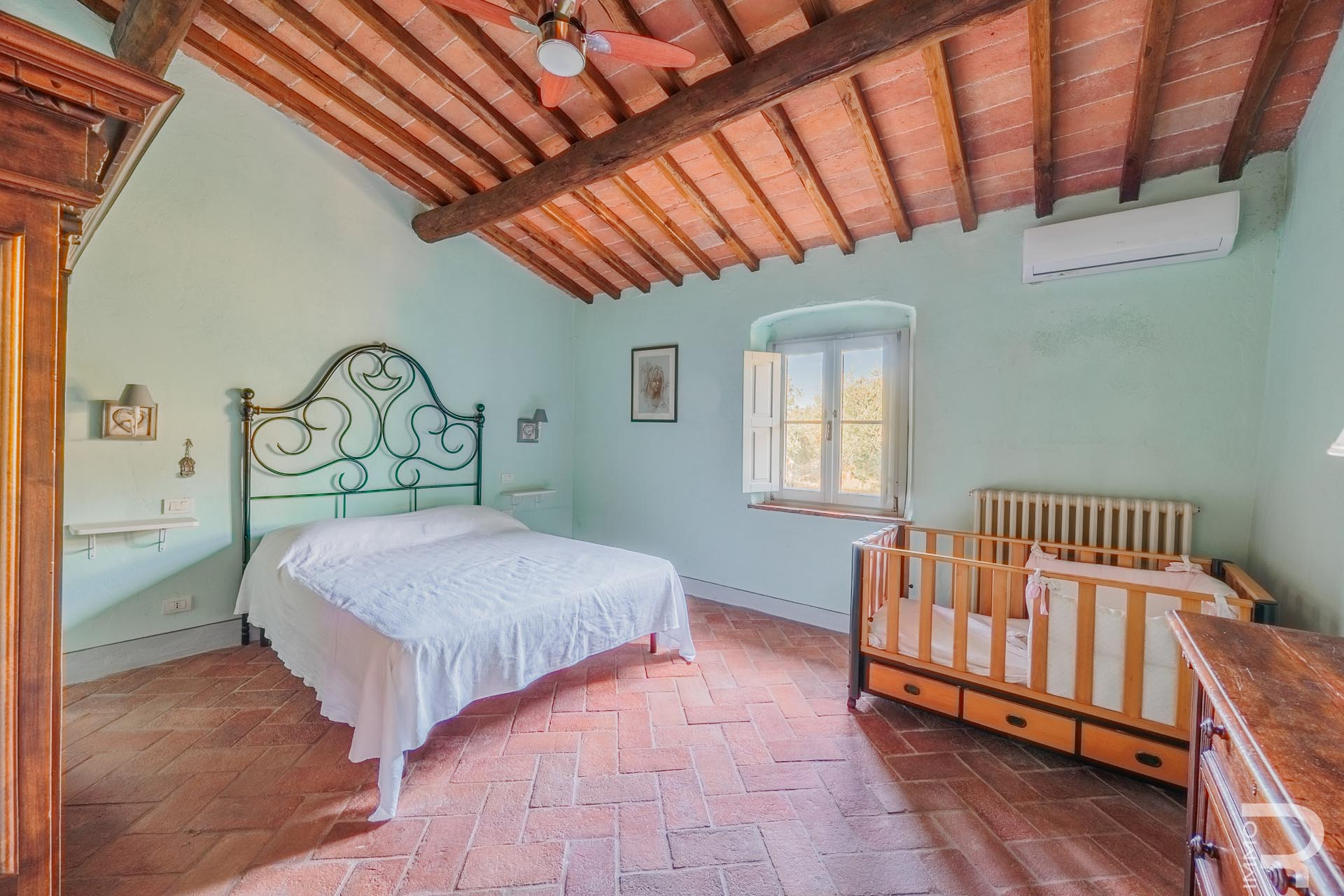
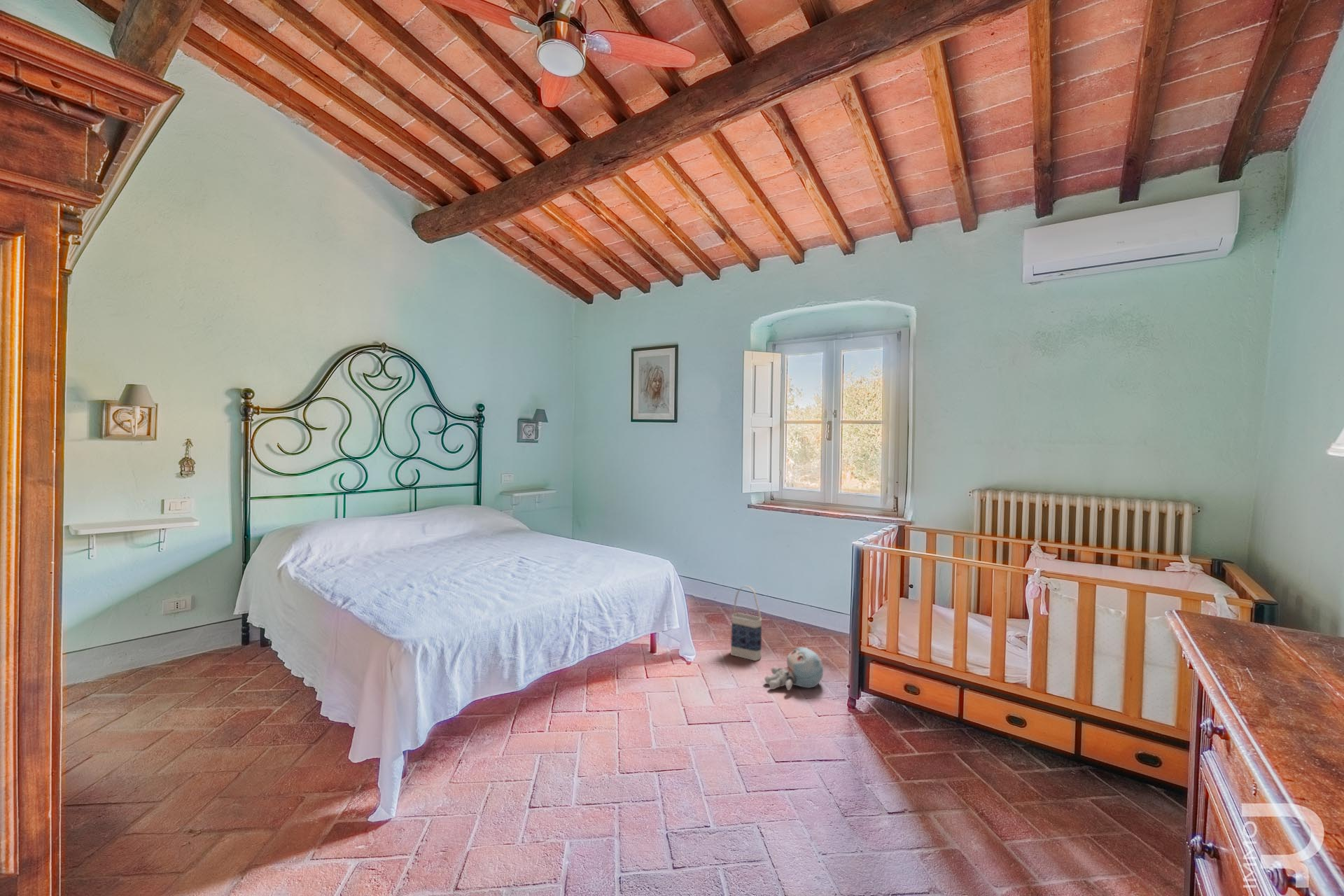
+ plush toy (794, 667)
+ bag (746, 621)
